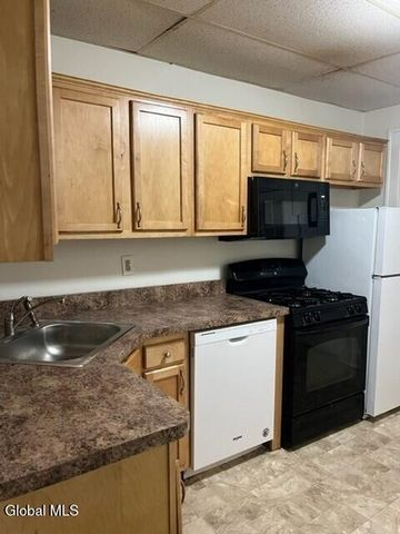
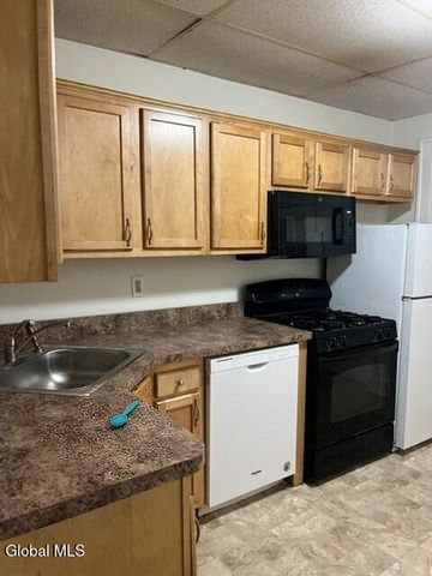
+ spoon (126, 412)
